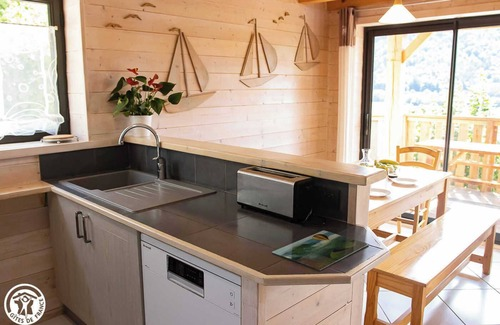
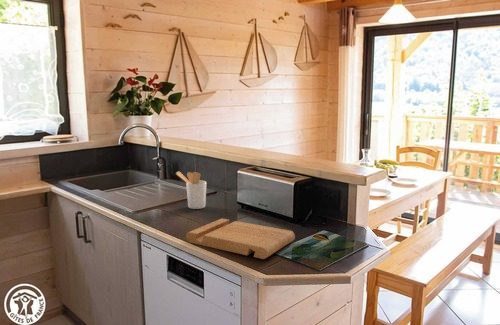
+ cutting board (240, 236)
+ utensil holder (191, 188)
